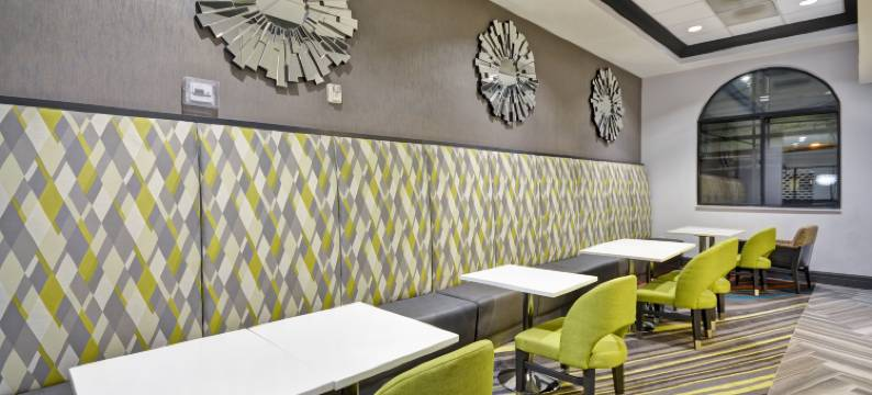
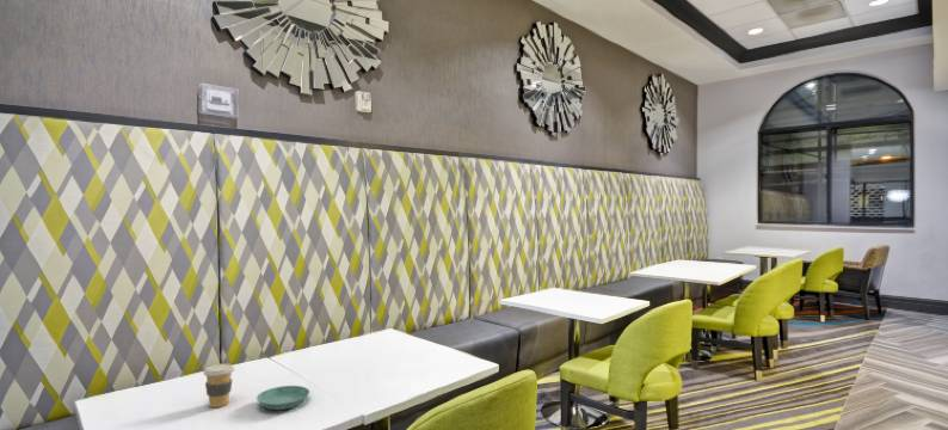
+ saucer (283, 398)
+ coffee cup (218, 385)
